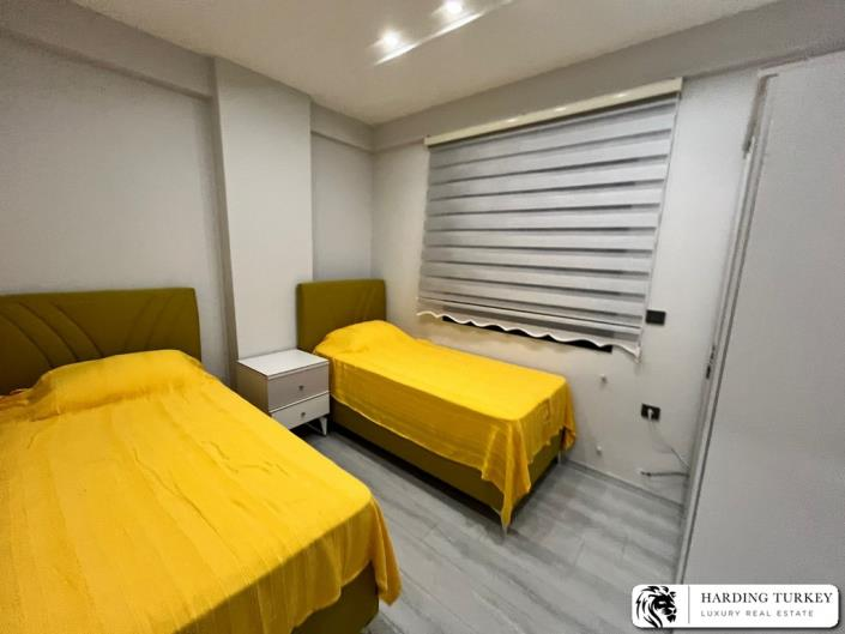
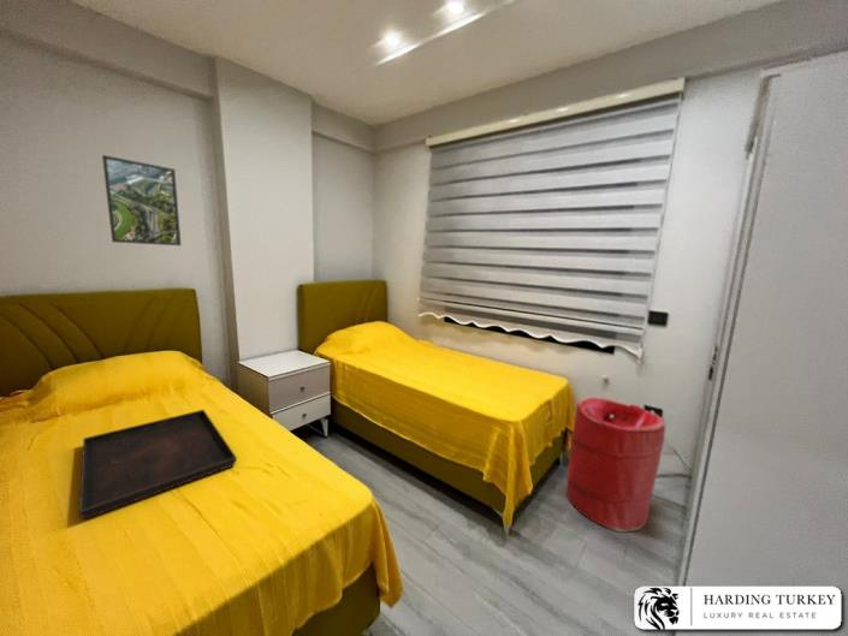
+ serving tray (158, 451)
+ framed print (144, 203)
+ laundry hamper (612, 456)
